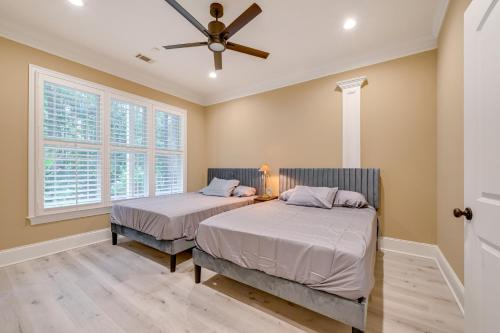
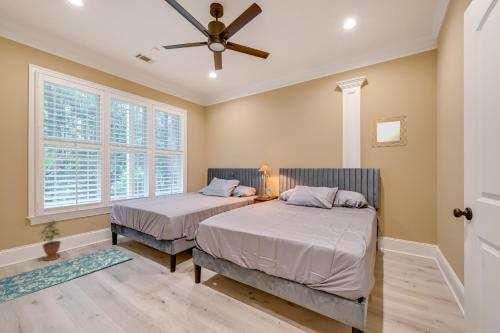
+ rug (65, 269)
+ home mirror (388, 132)
+ potted plant (49, 239)
